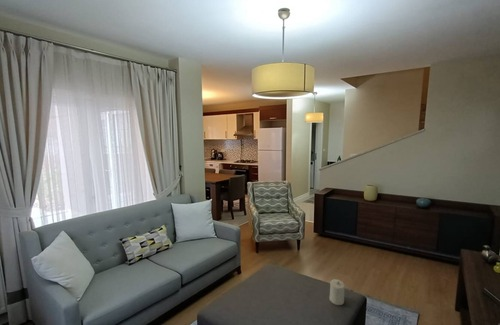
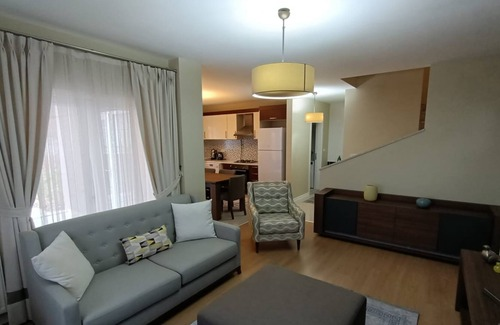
- candle (336, 290)
